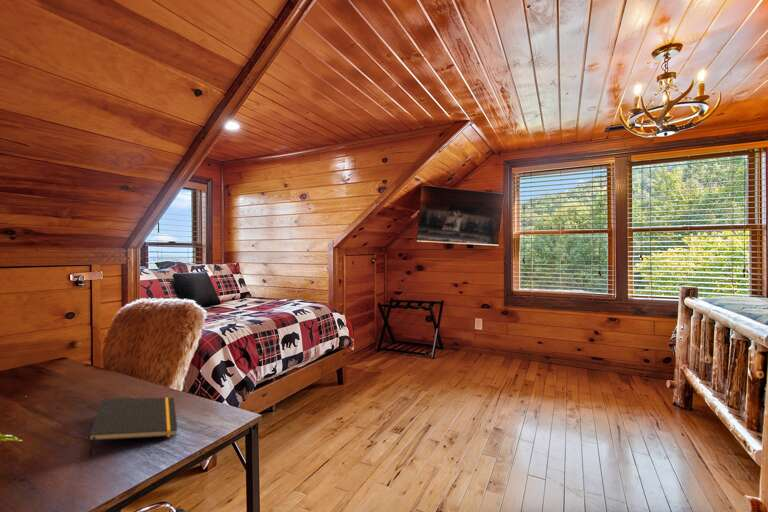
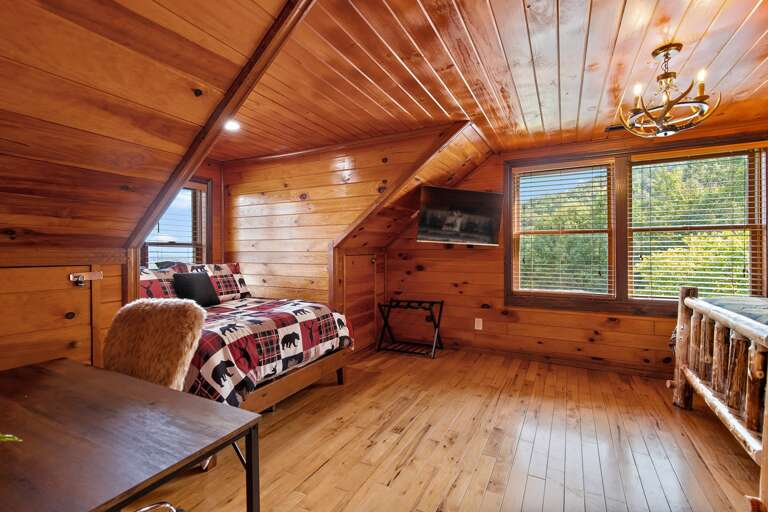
- notepad (137, 416)
